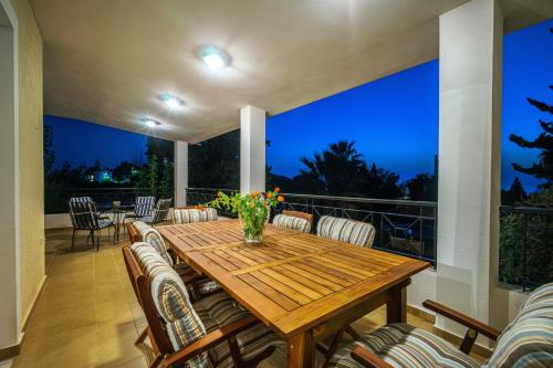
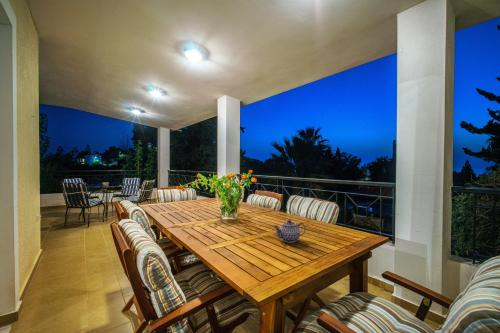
+ teapot (289, 230)
